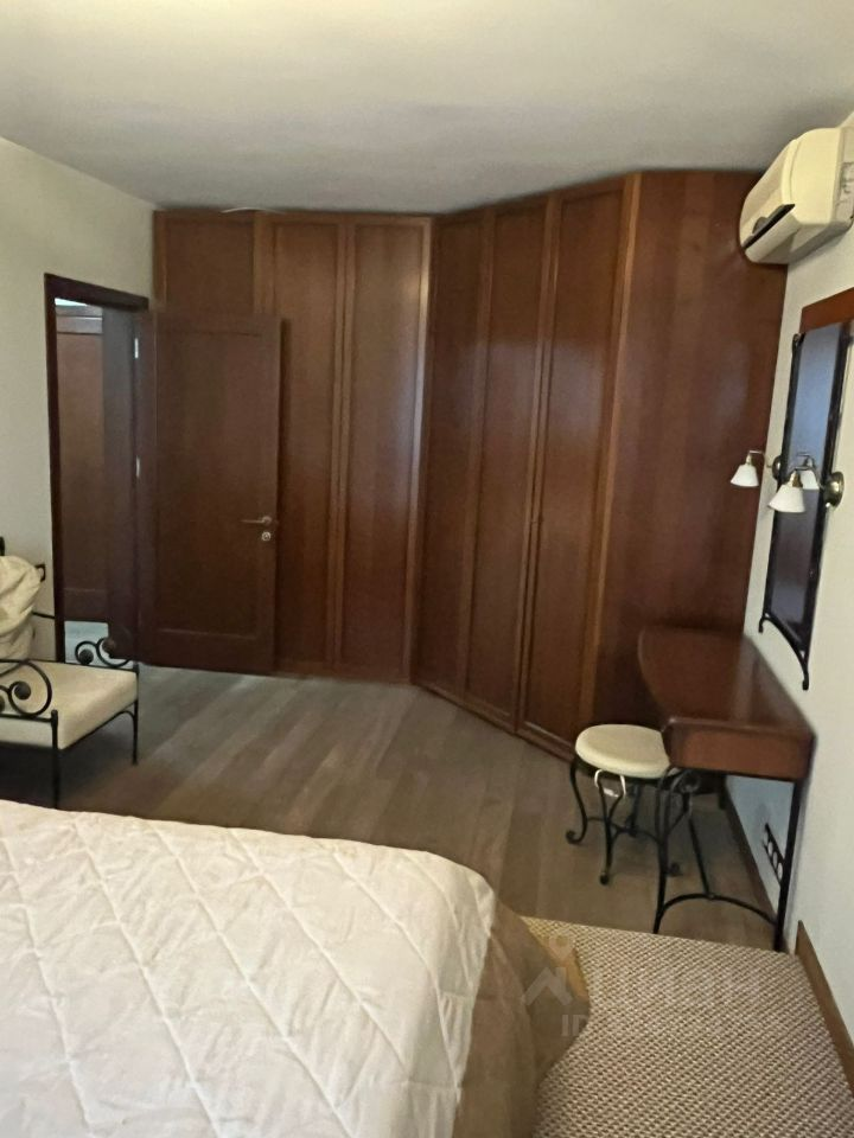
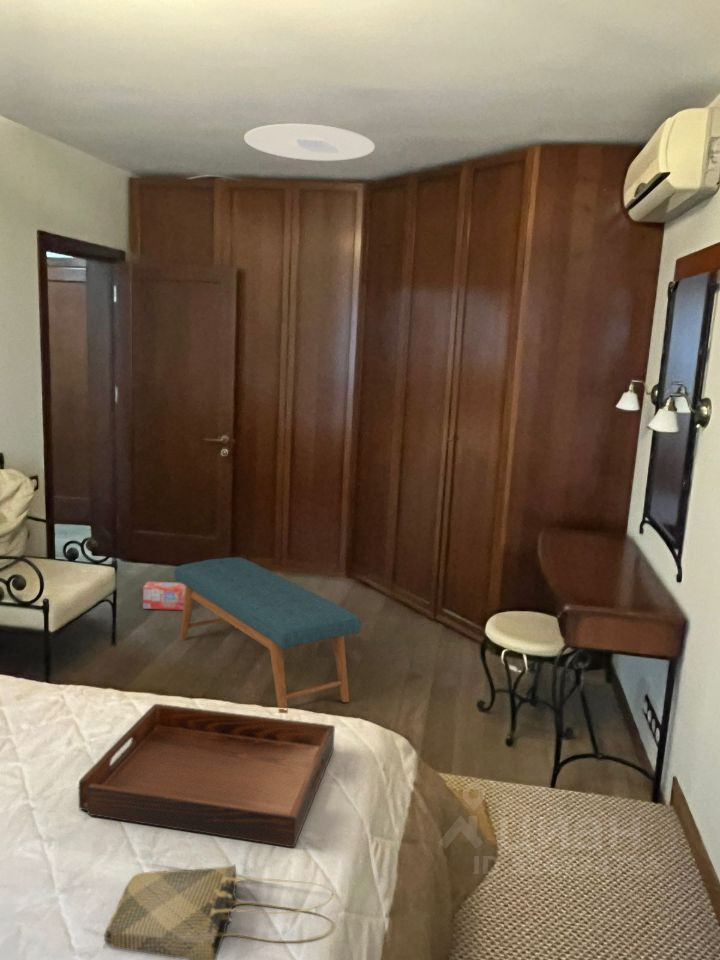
+ tote bag (225, 906)
+ ceiling light (310, 136)
+ serving tray (215, 765)
+ bench (258, 625)
+ box (167, 595)
